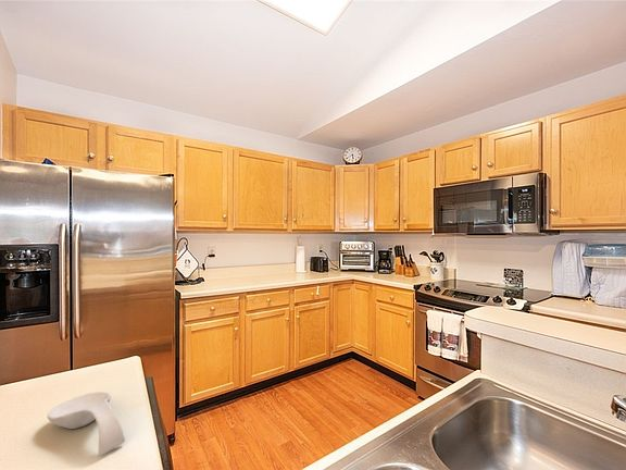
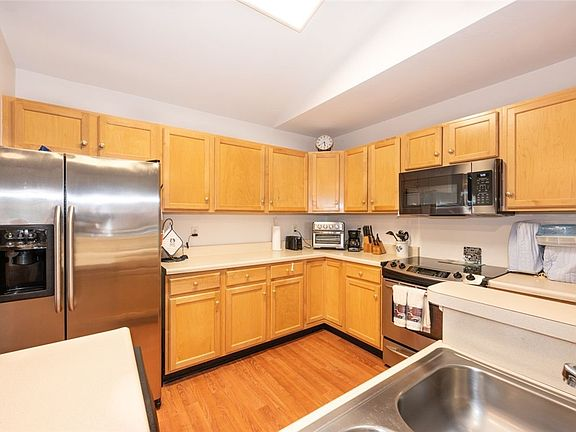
- spoon rest (90, 413)
